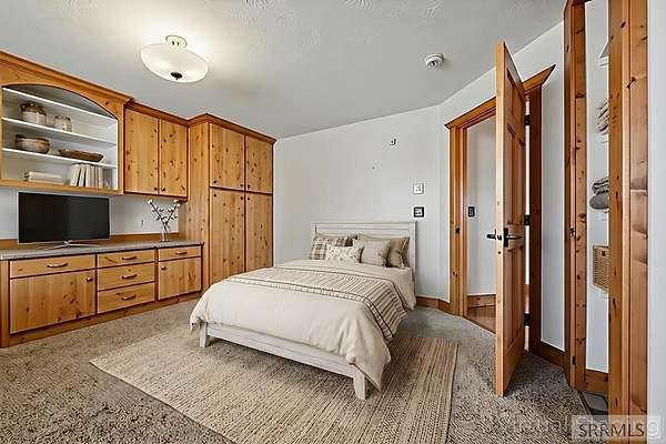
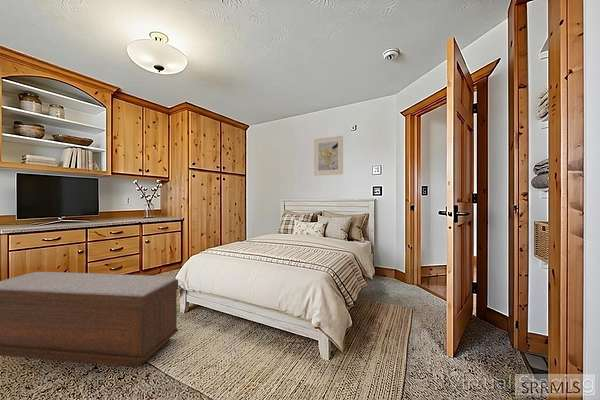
+ bench (83, 312)
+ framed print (328, 156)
